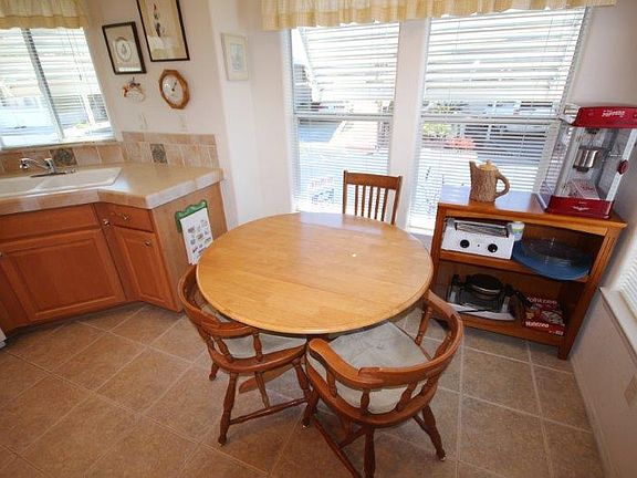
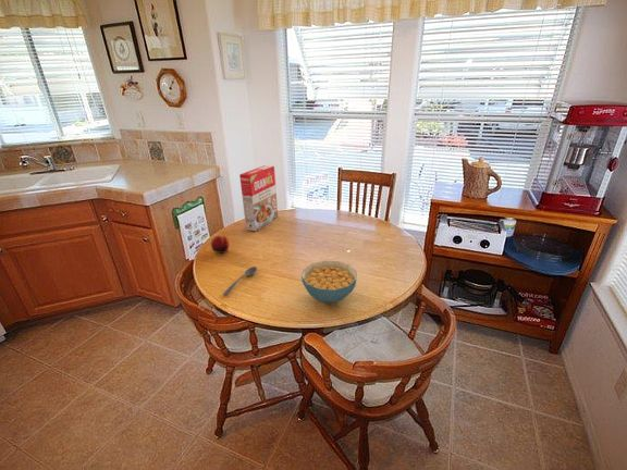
+ cereal bowl (329, 285)
+ fruit (220, 244)
+ soupspoon (239, 279)
+ cereal box (260, 197)
